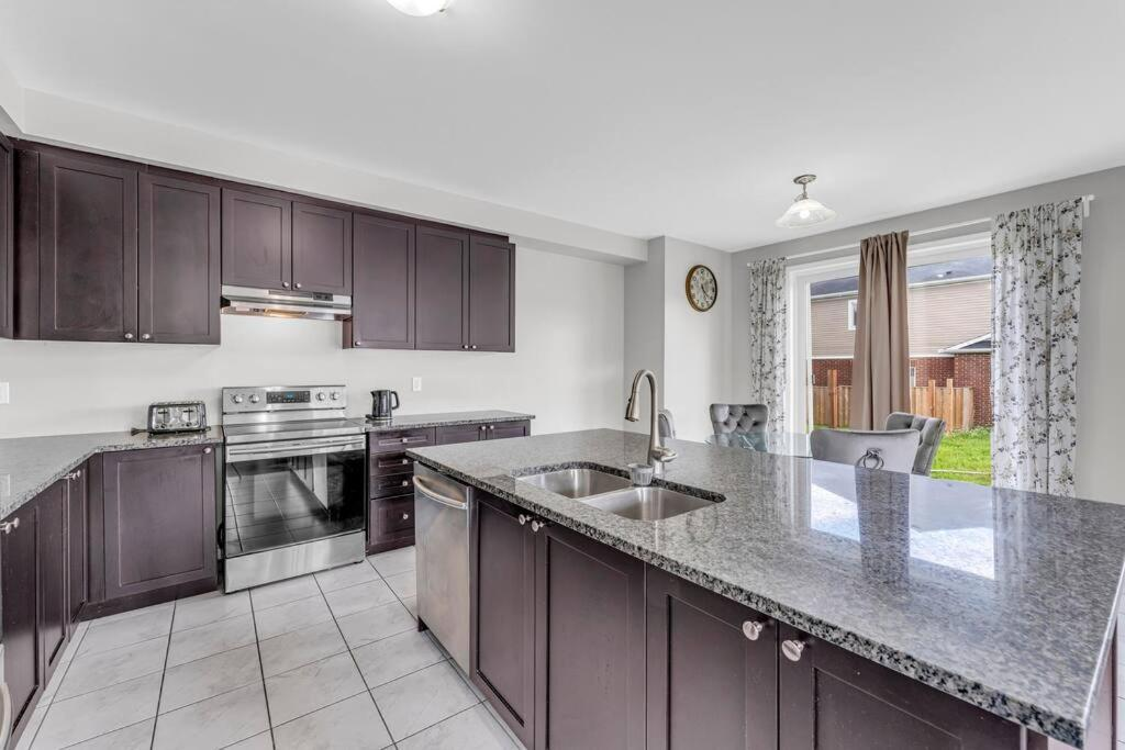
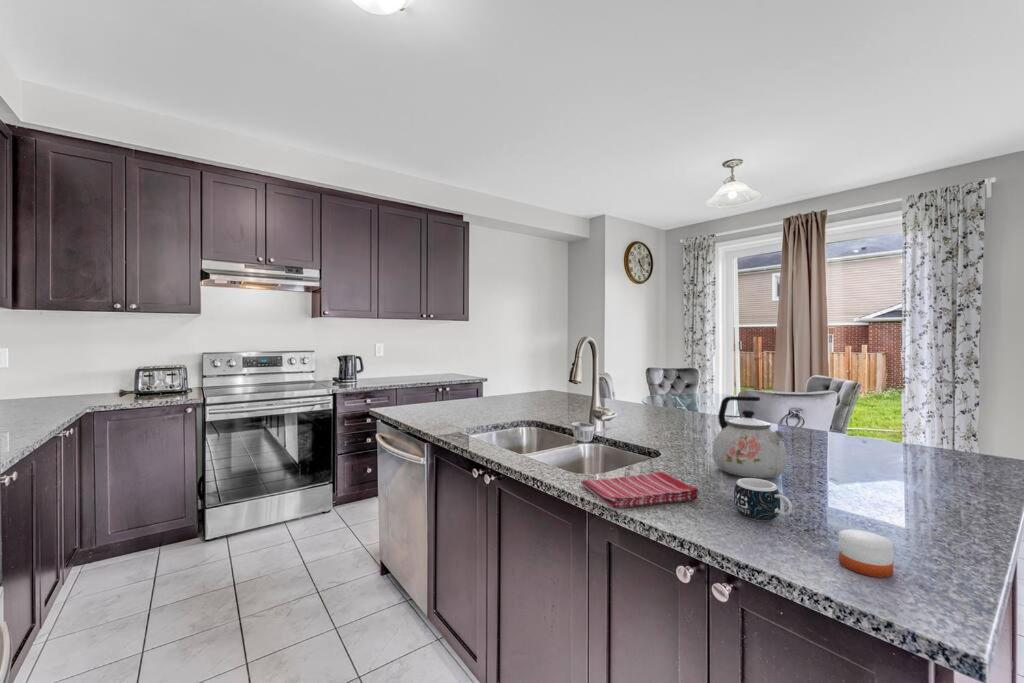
+ dish towel (638, 487)
+ mug (763, 501)
+ candle (865, 537)
+ kettle (749, 434)
